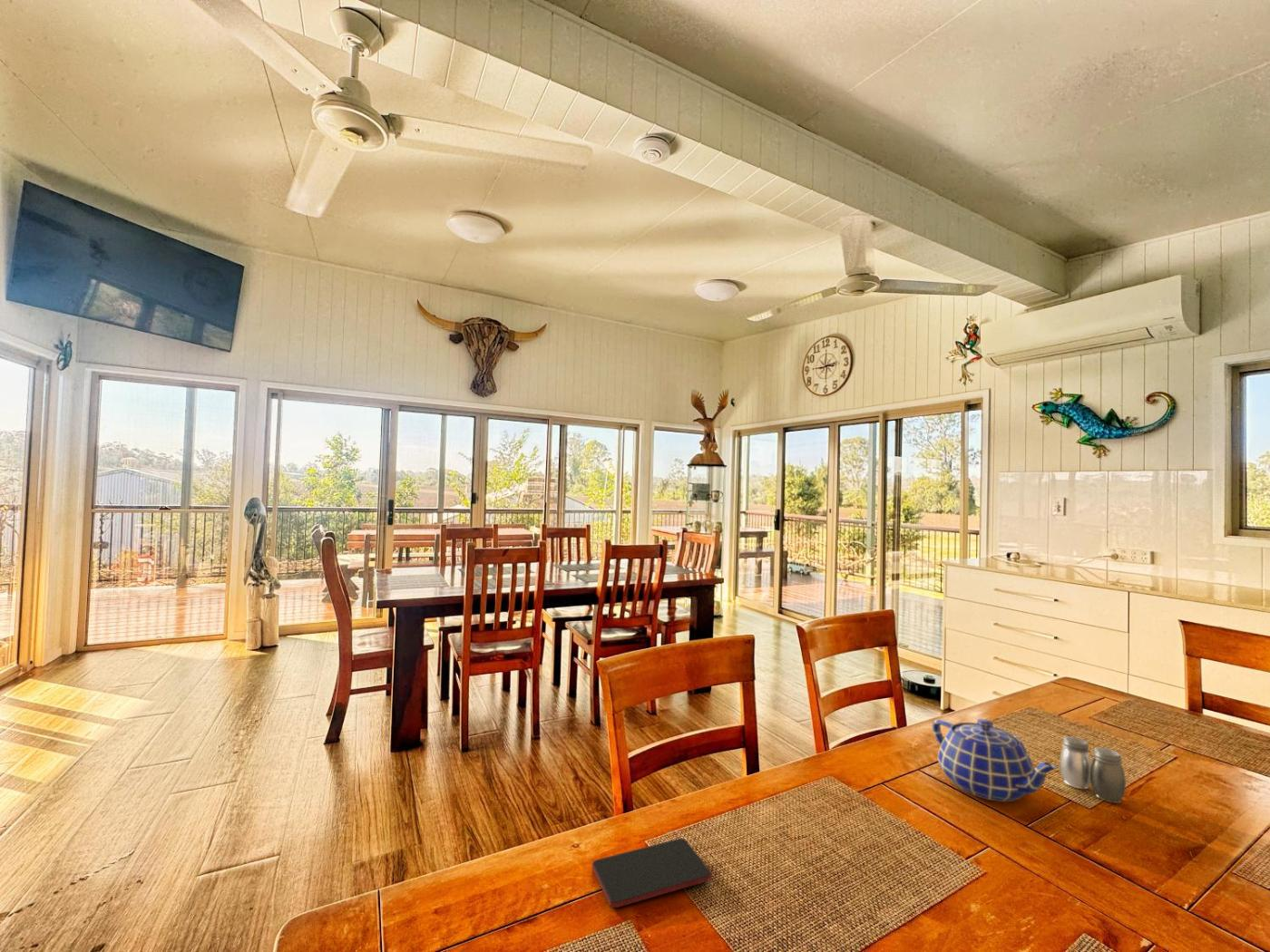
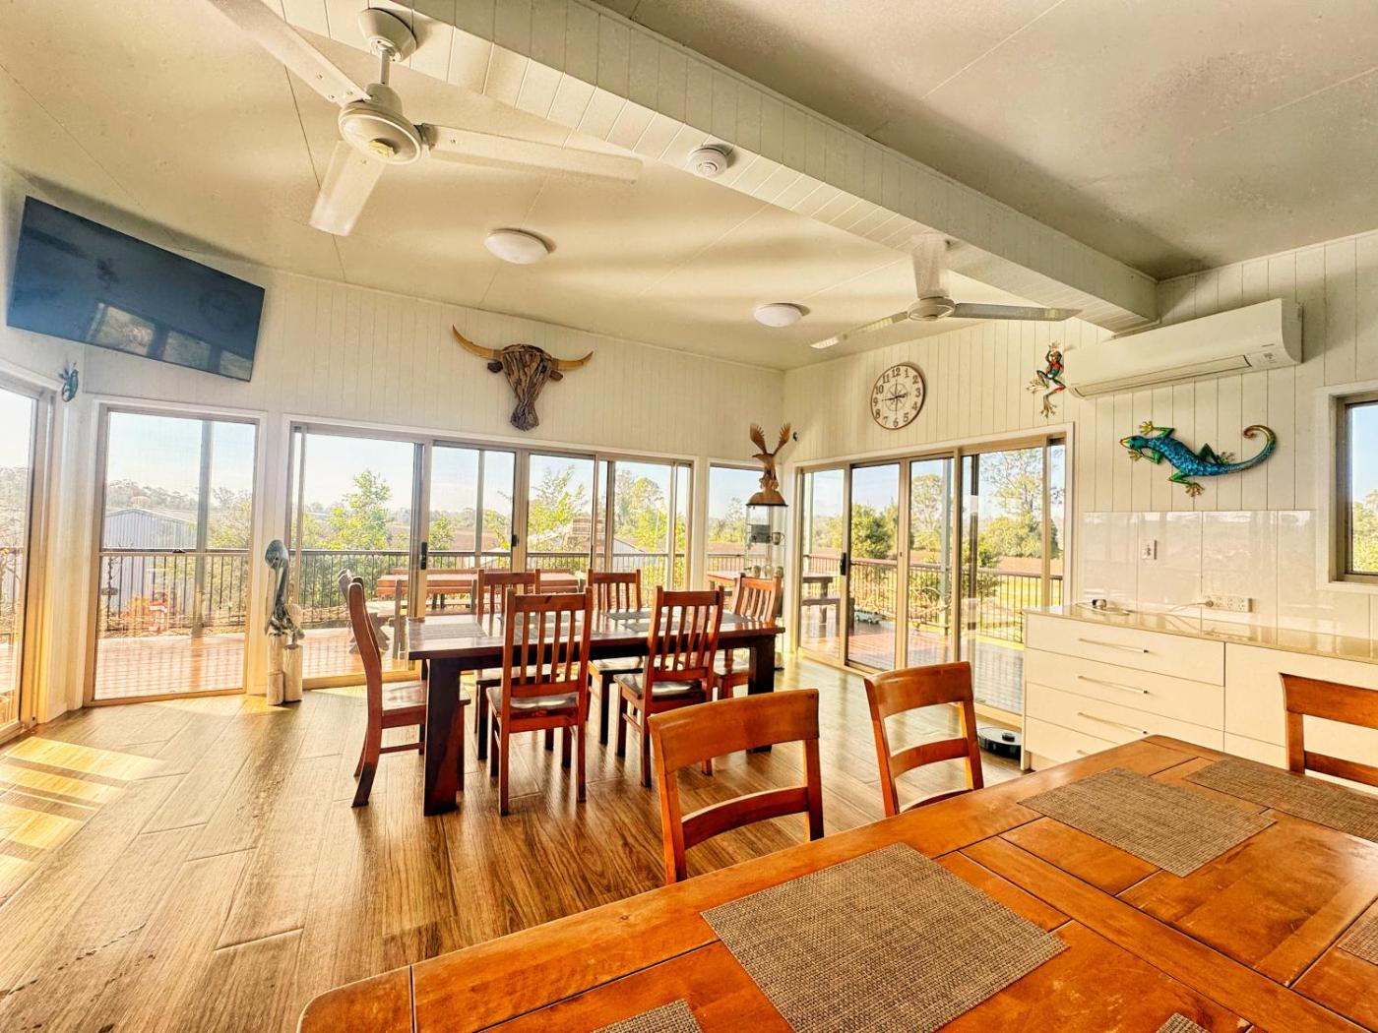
- salt and pepper shaker (1091, 767)
- smartphone (650, 869)
- teapot (989, 755)
